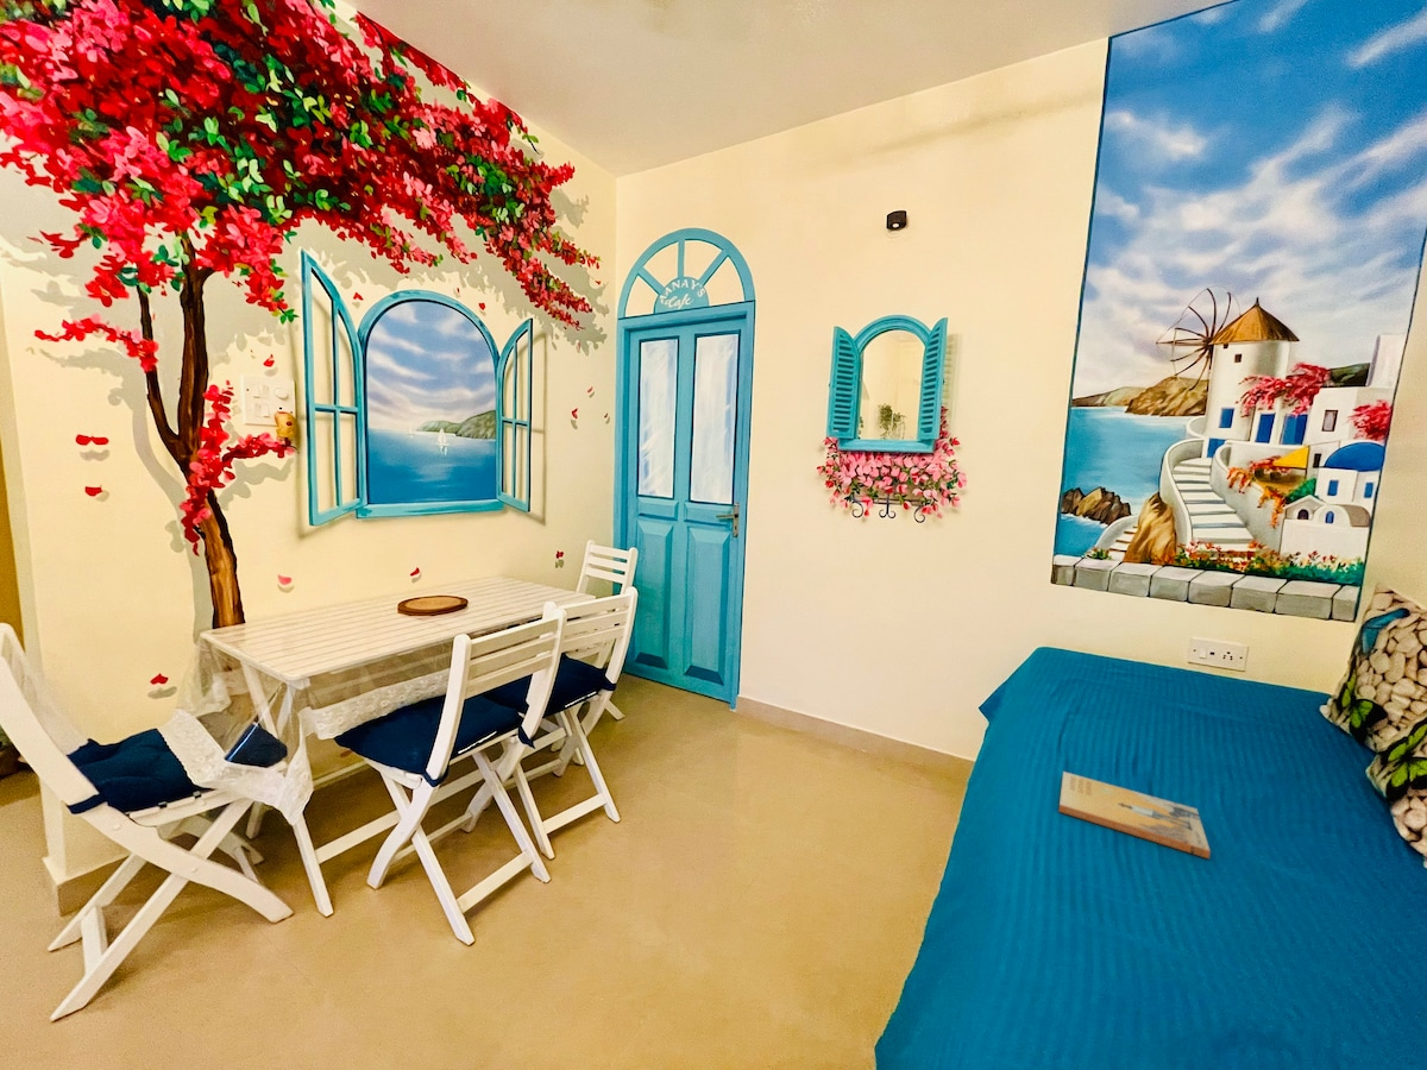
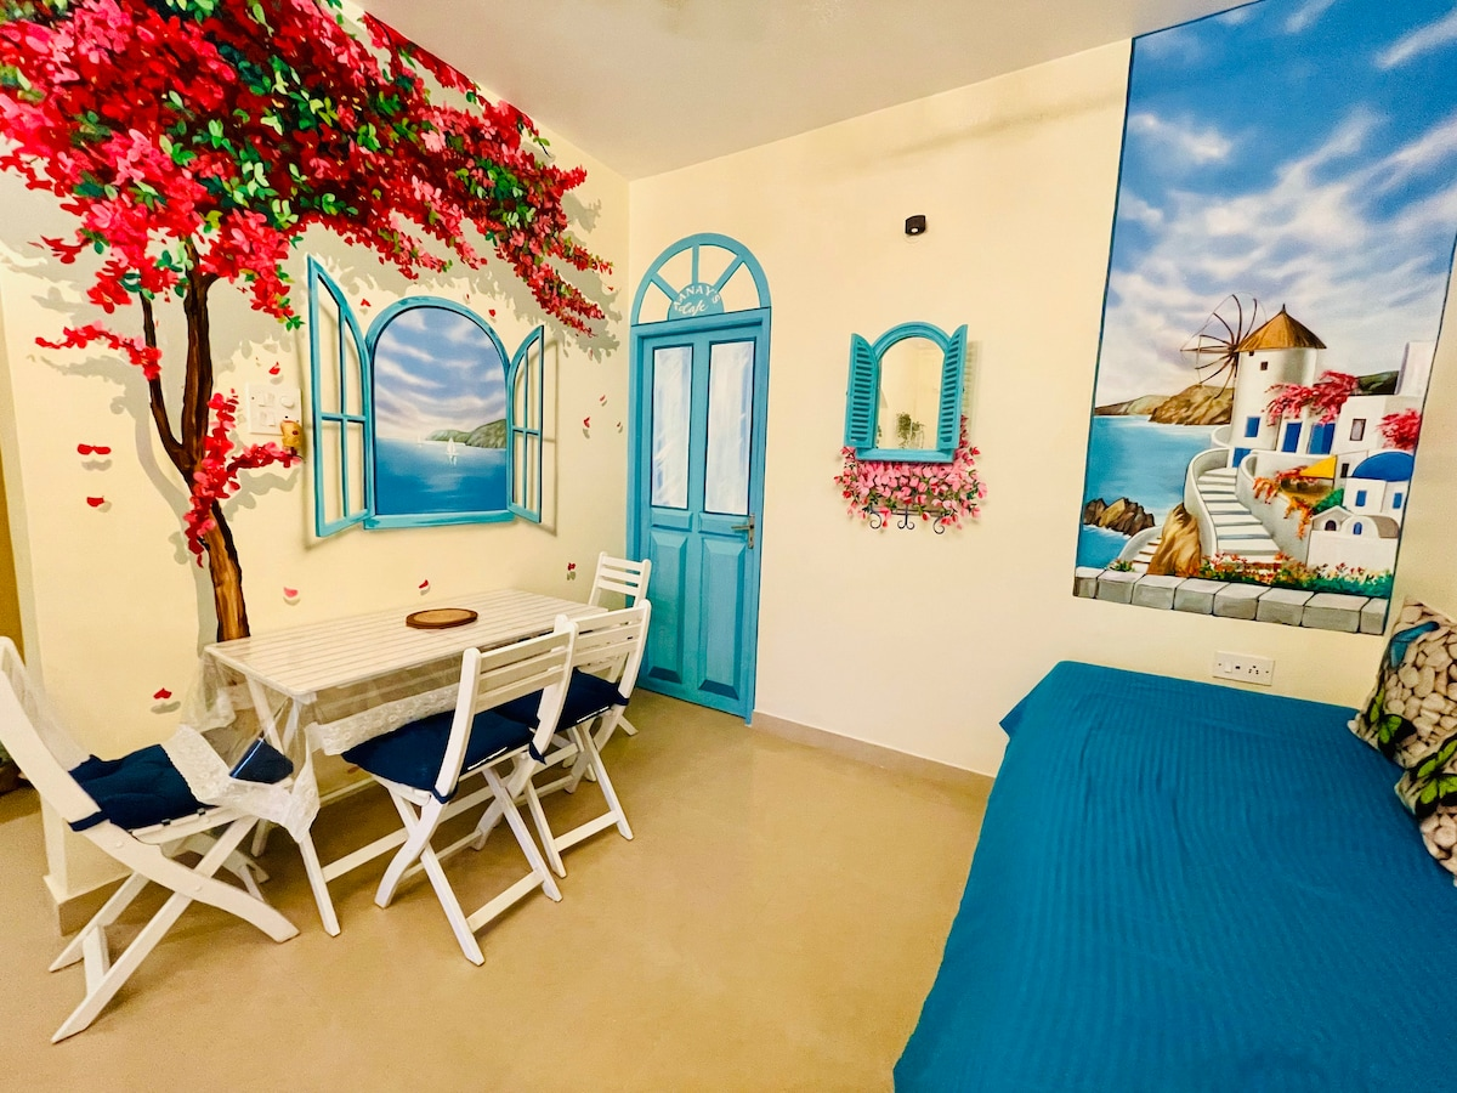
- book (1127, 810)
